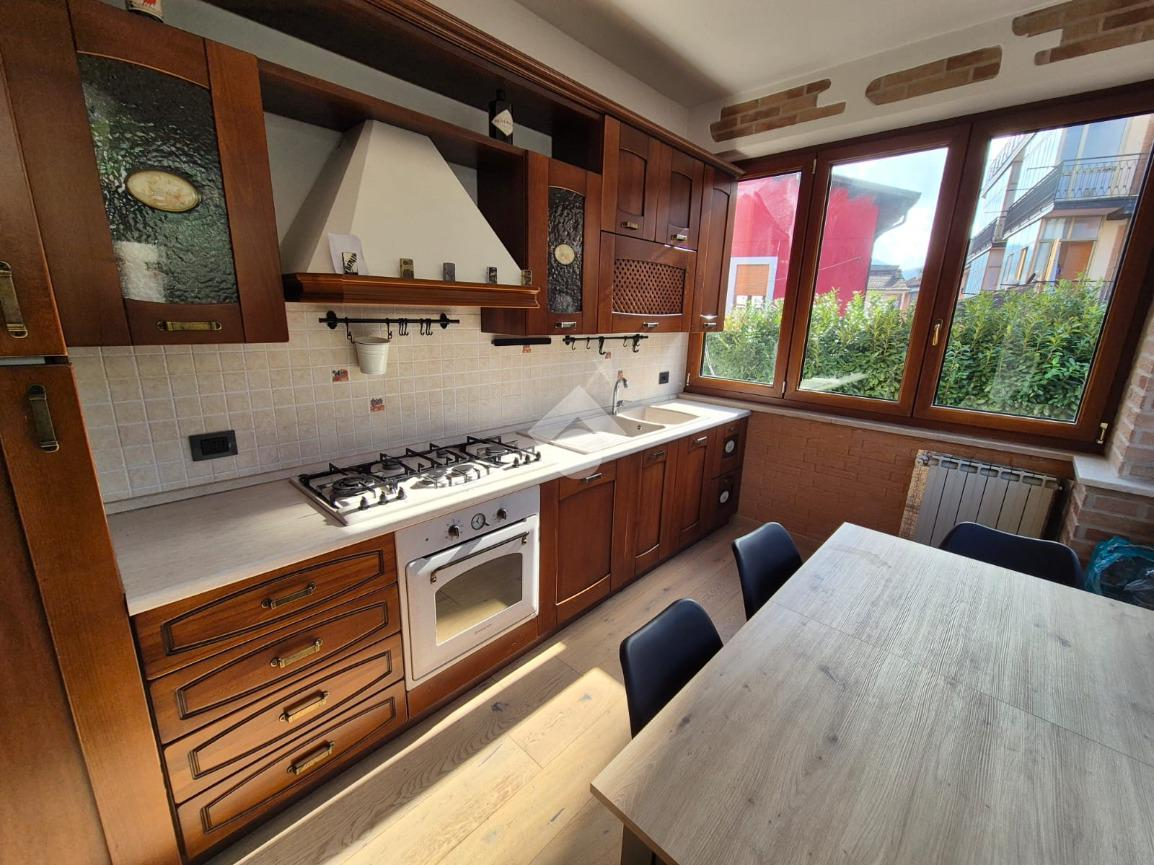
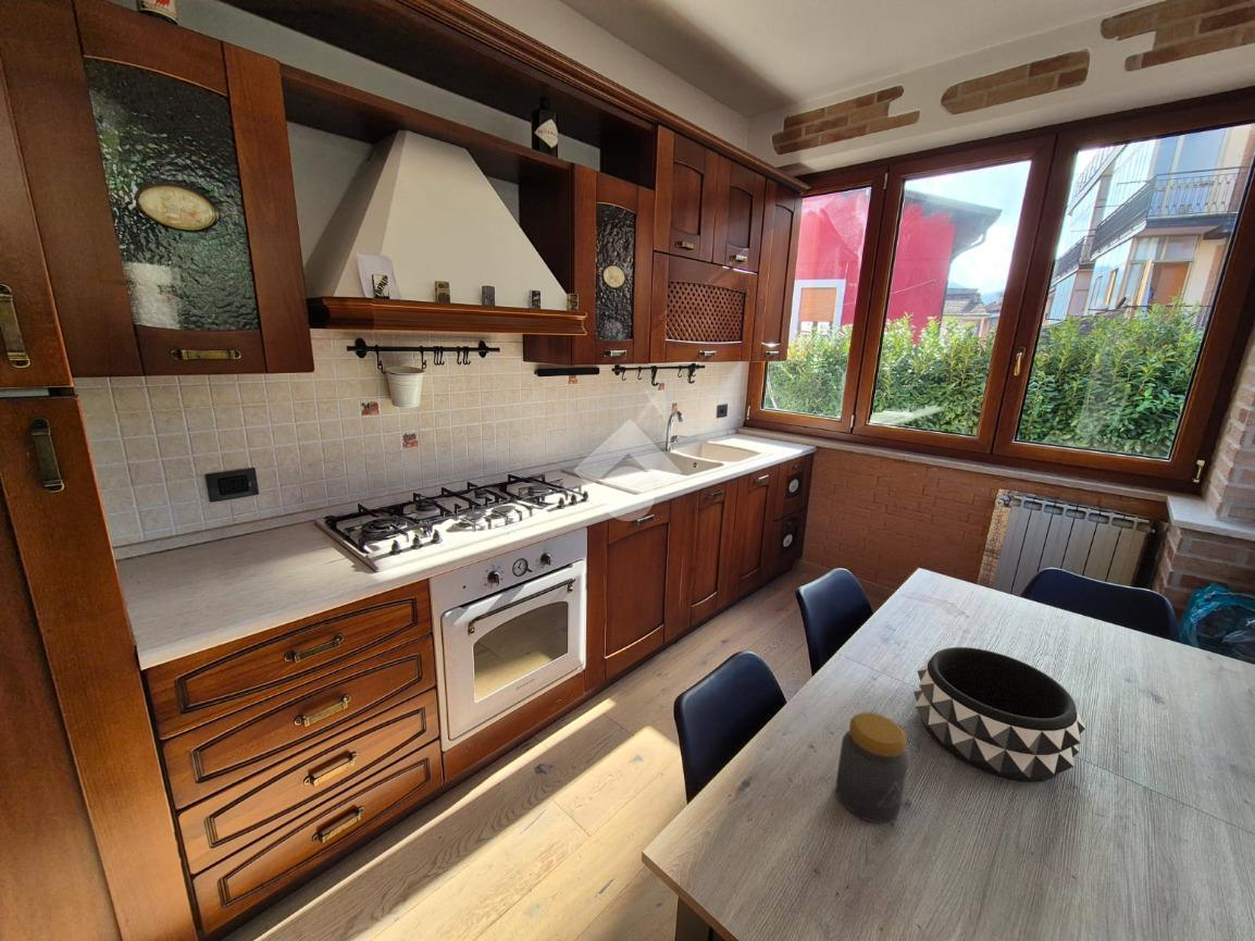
+ decorative bowl (992, 708)
+ jar (871, 764)
